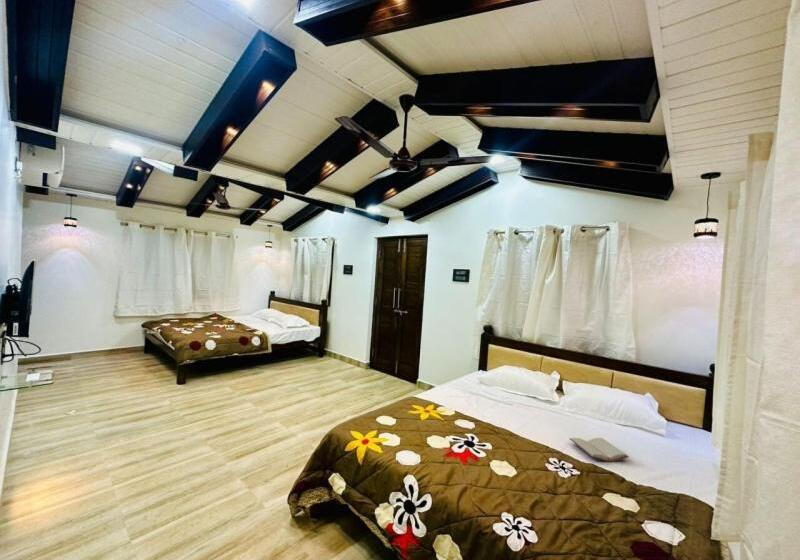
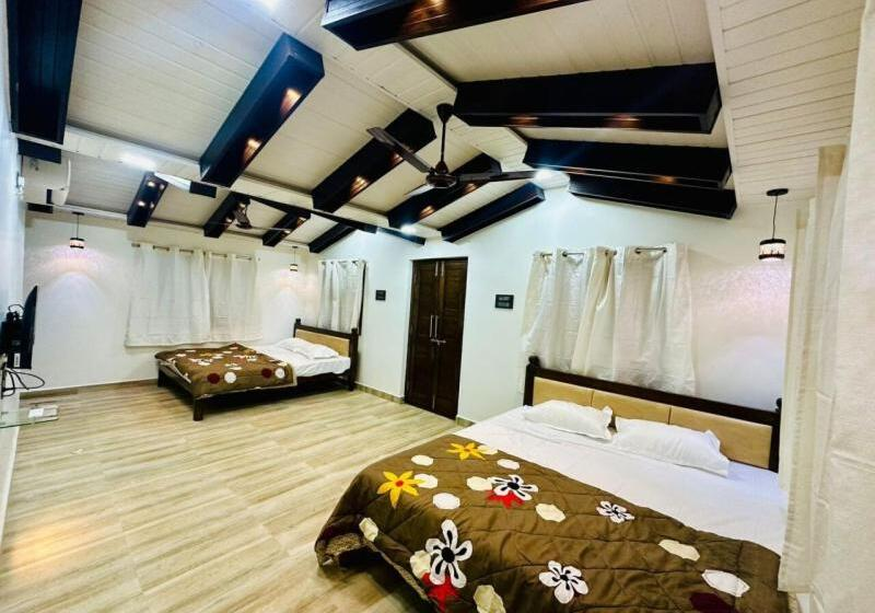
- paperback book (597, 448)
